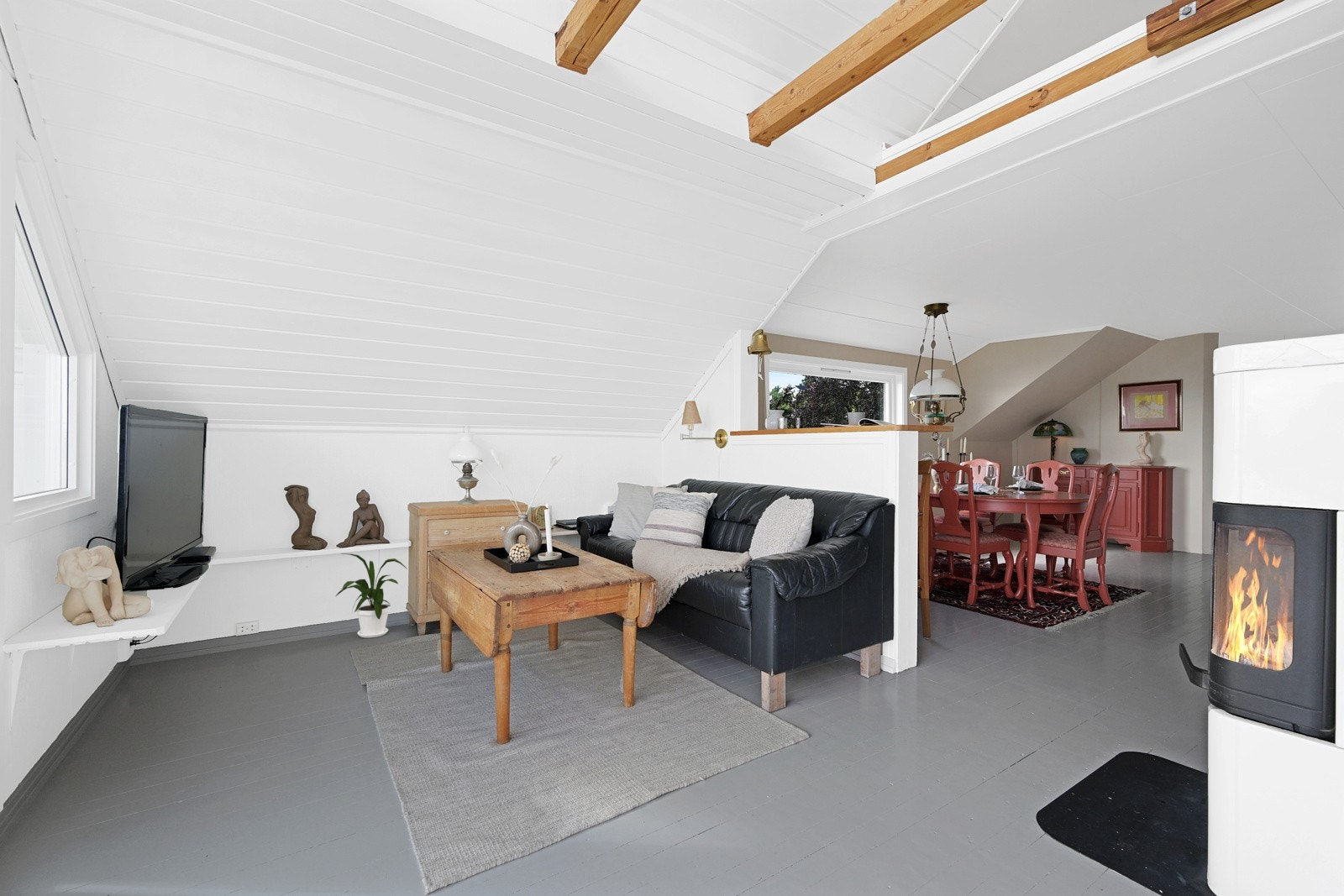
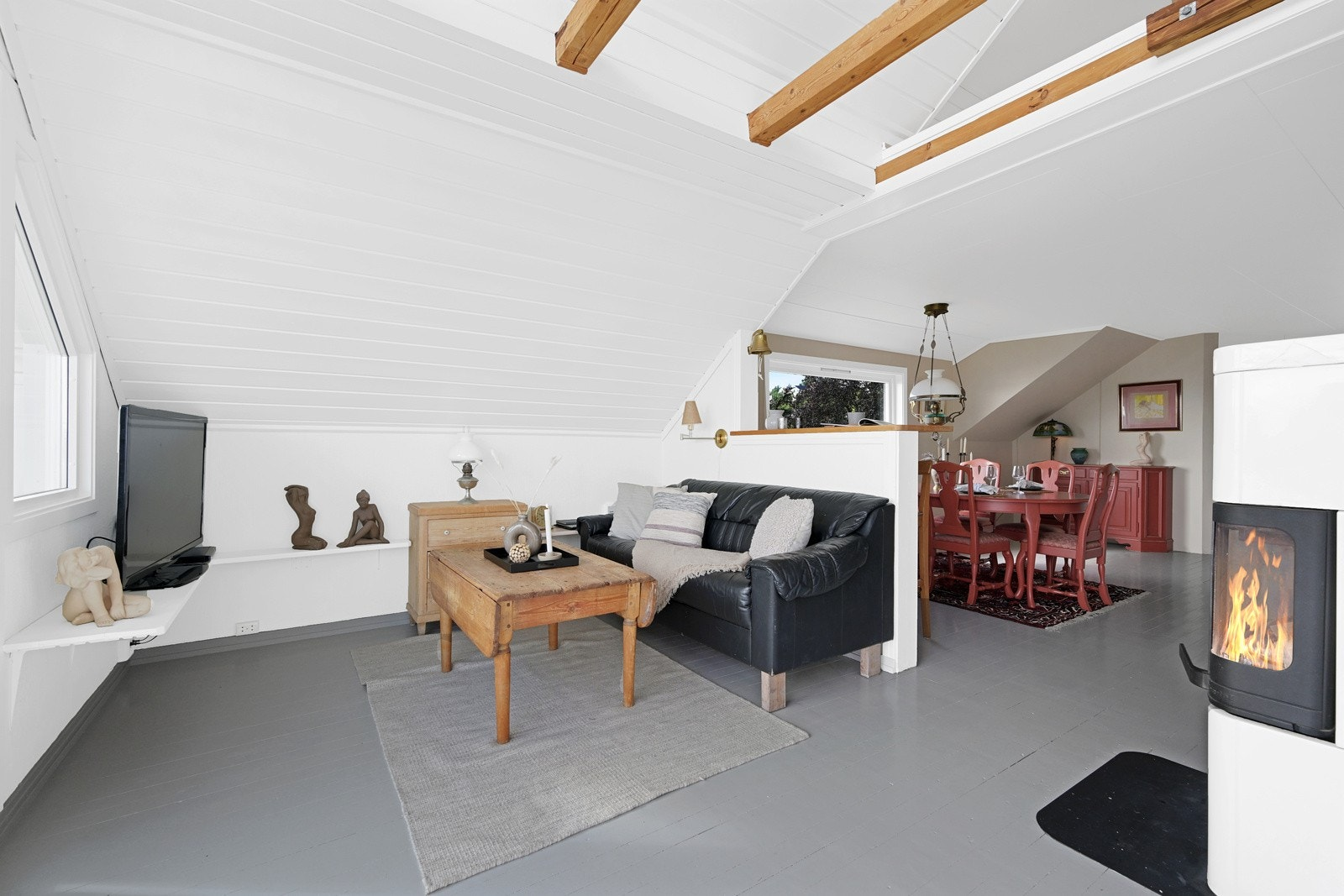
- house plant (371, 593)
